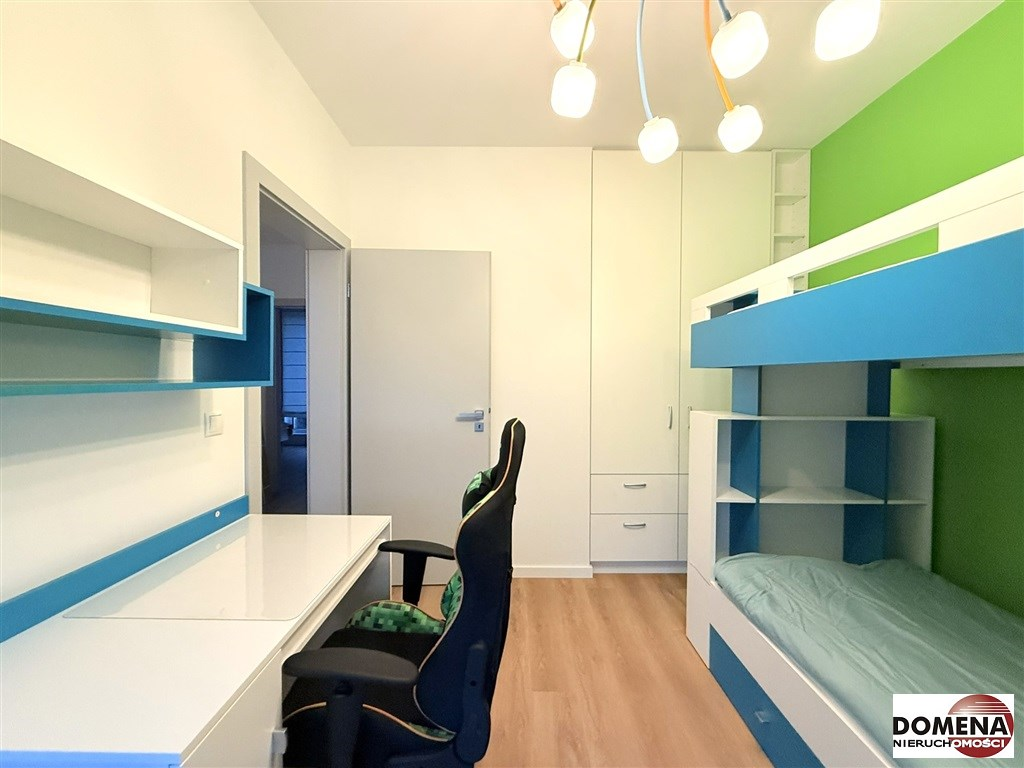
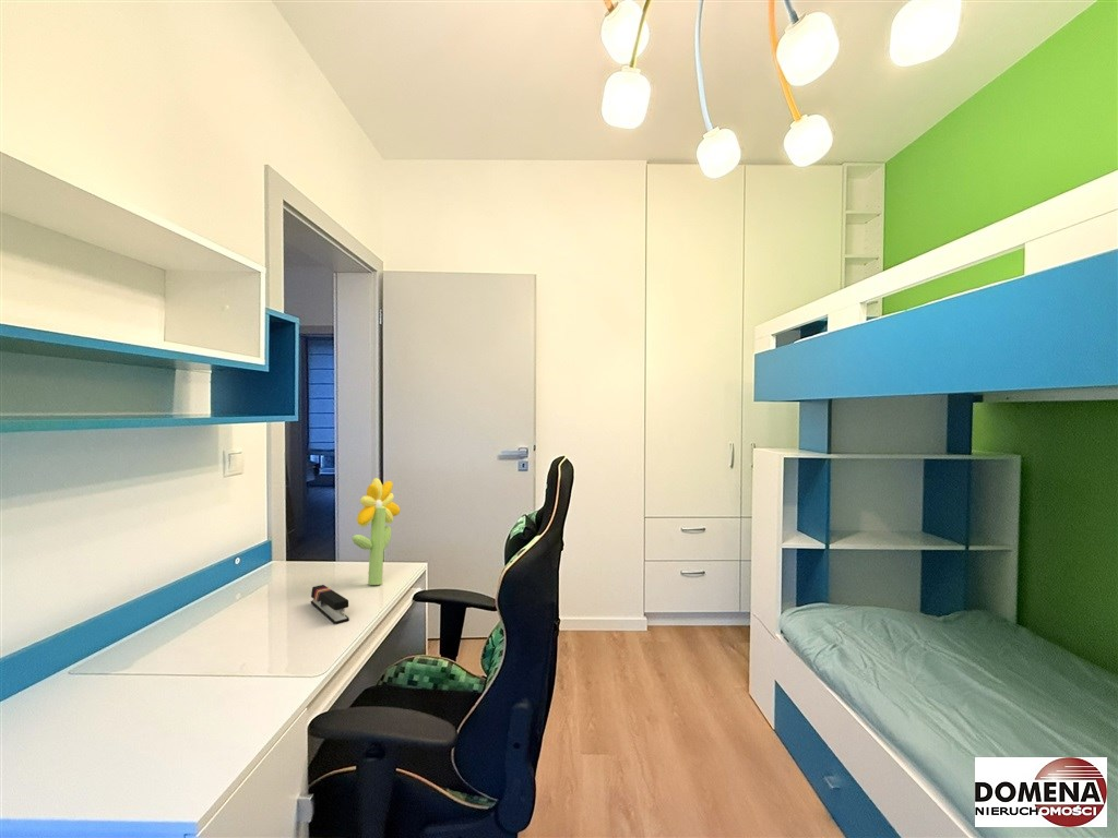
+ stapler (329, 601)
+ flower (377, 530)
